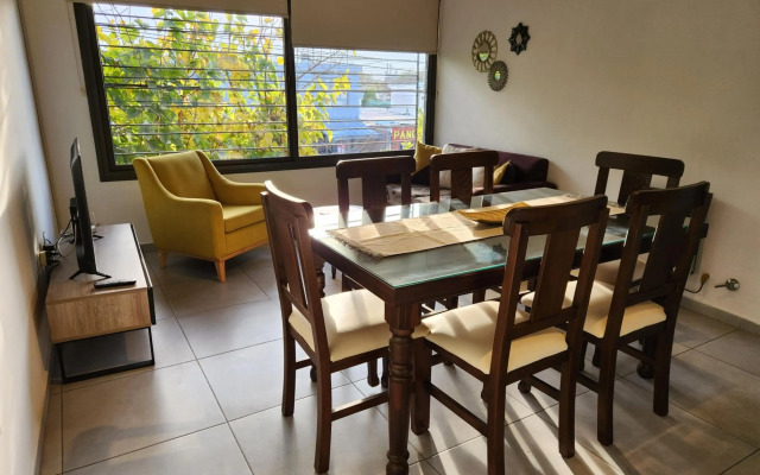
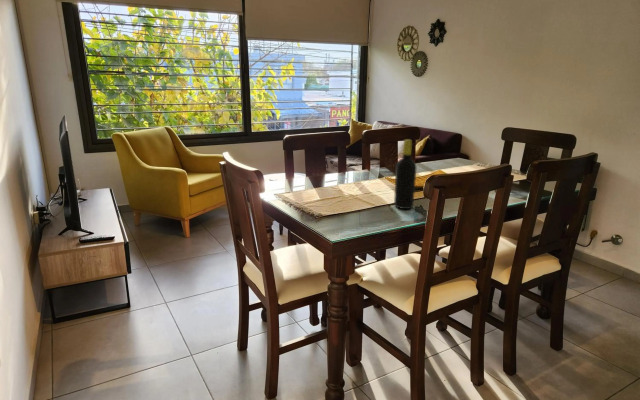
+ bottle (405, 174)
